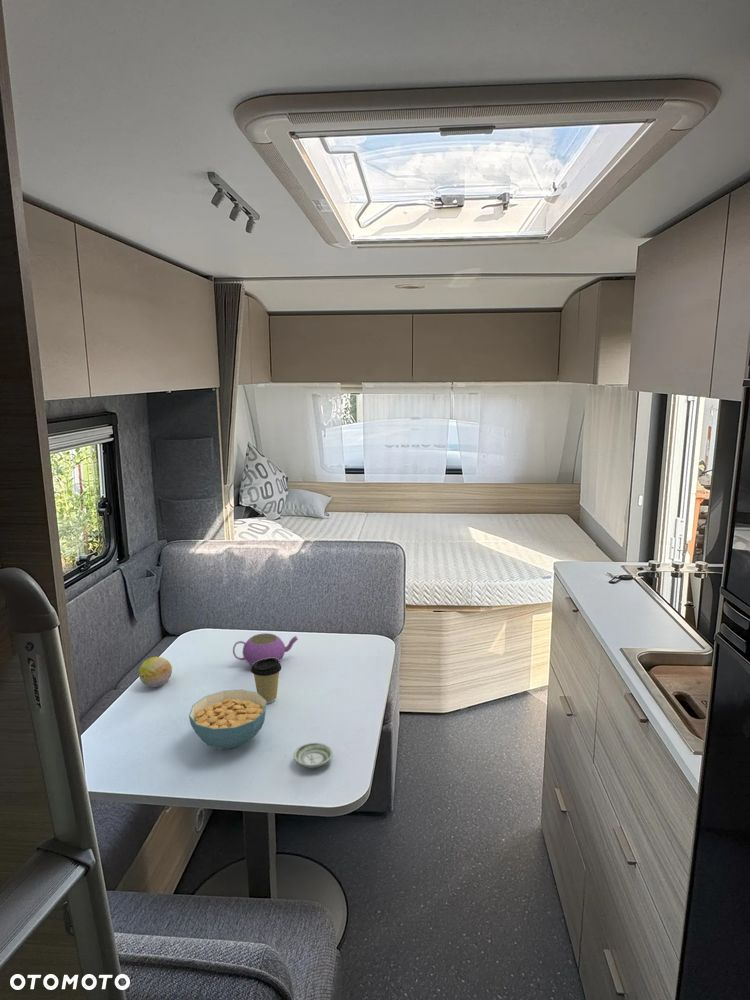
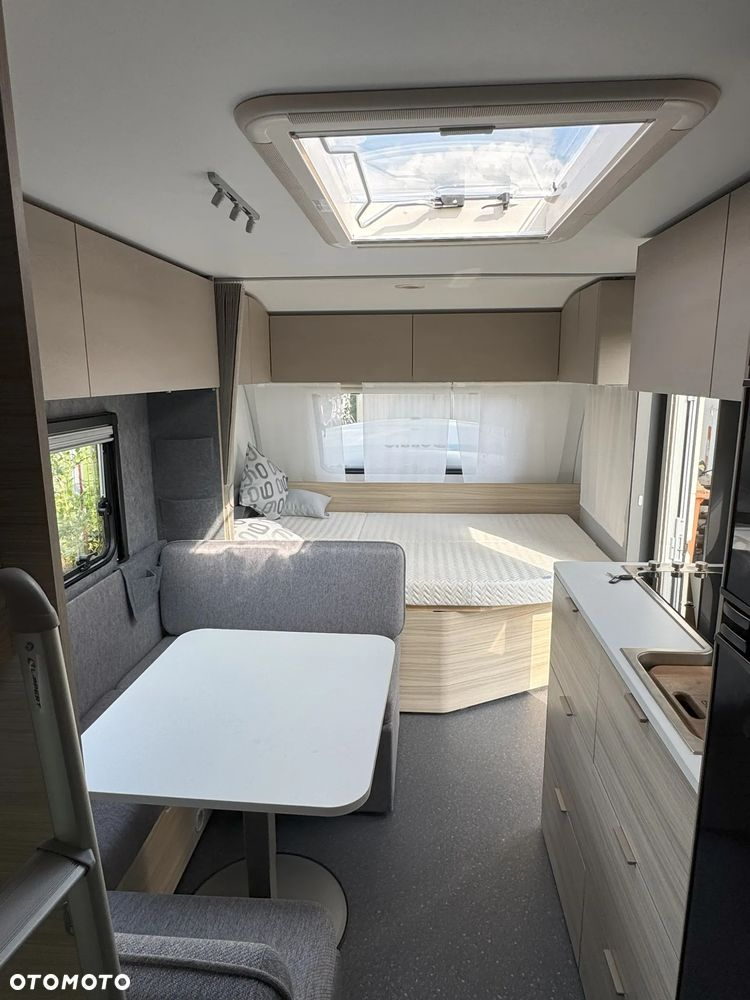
- teapot (266, 650)
- coffee cup (266, 681)
- cereal bowl (229, 725)
- fruit (155, 670)
- saucer (313, 757)
